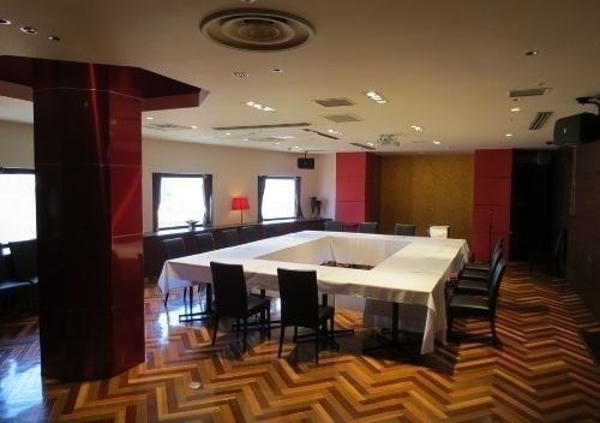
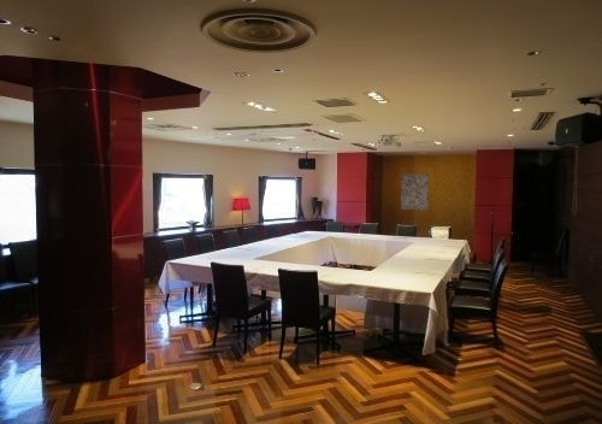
+ wall art (414, 192)
